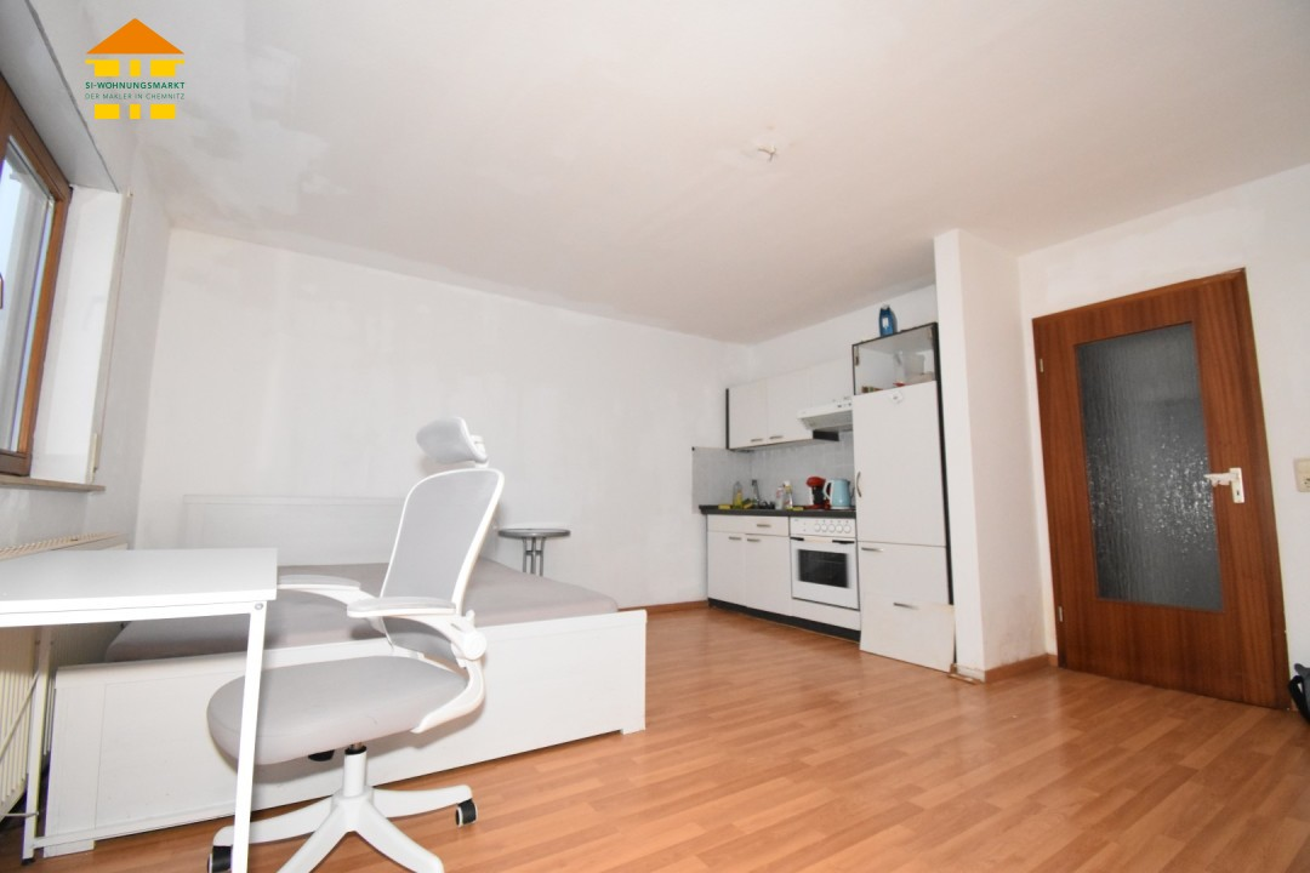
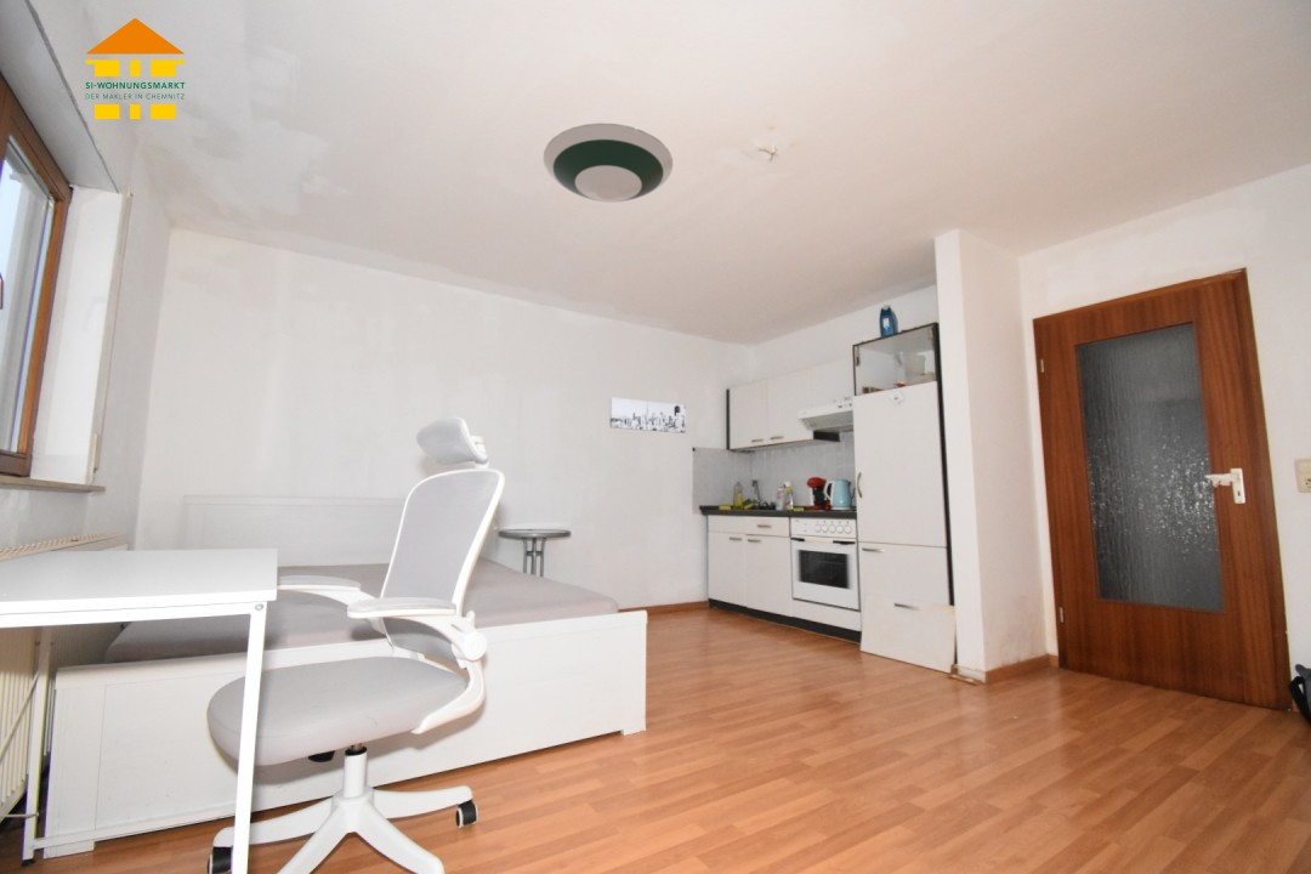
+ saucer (608, 178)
+ wall art (648, 415)
